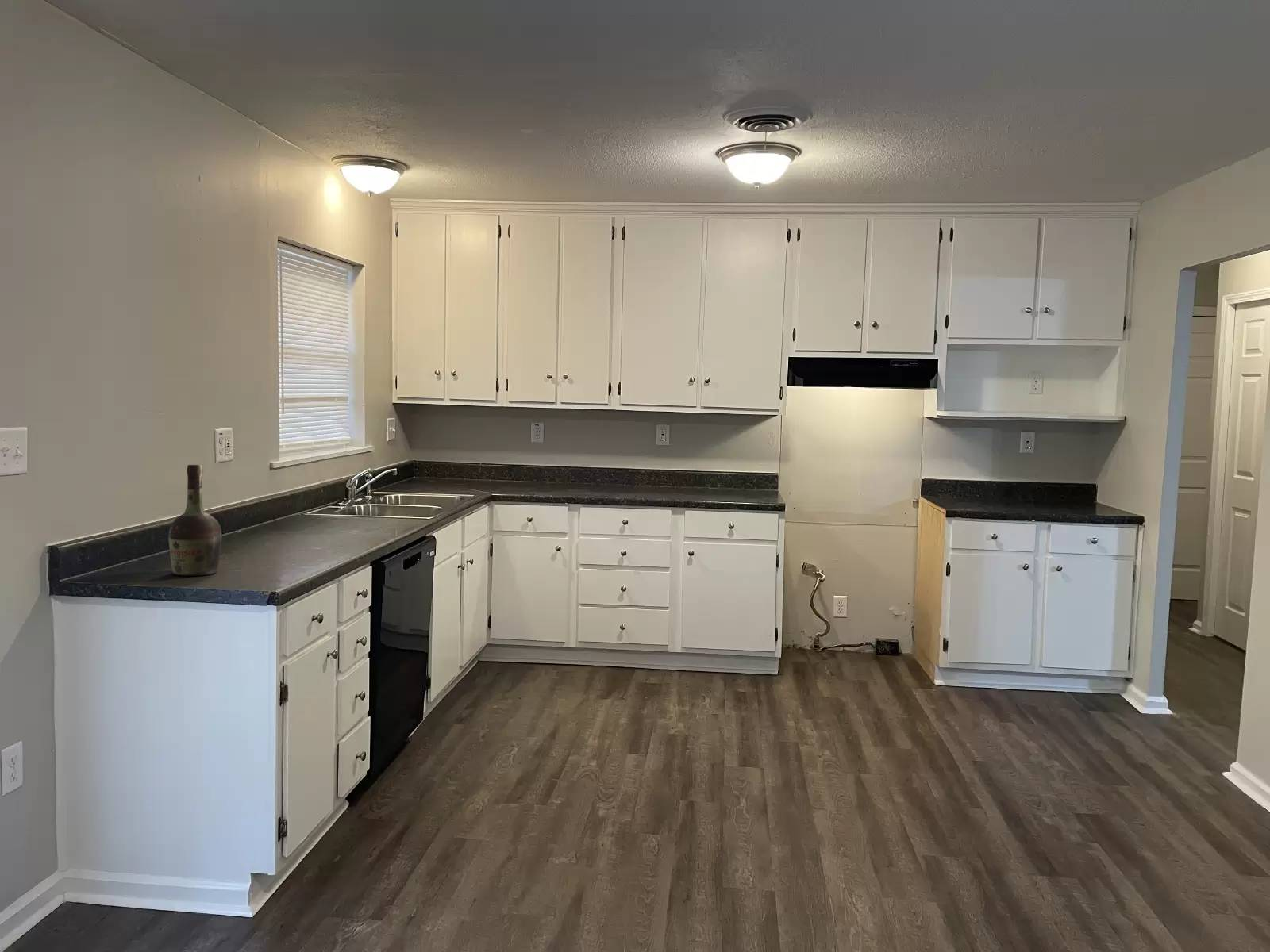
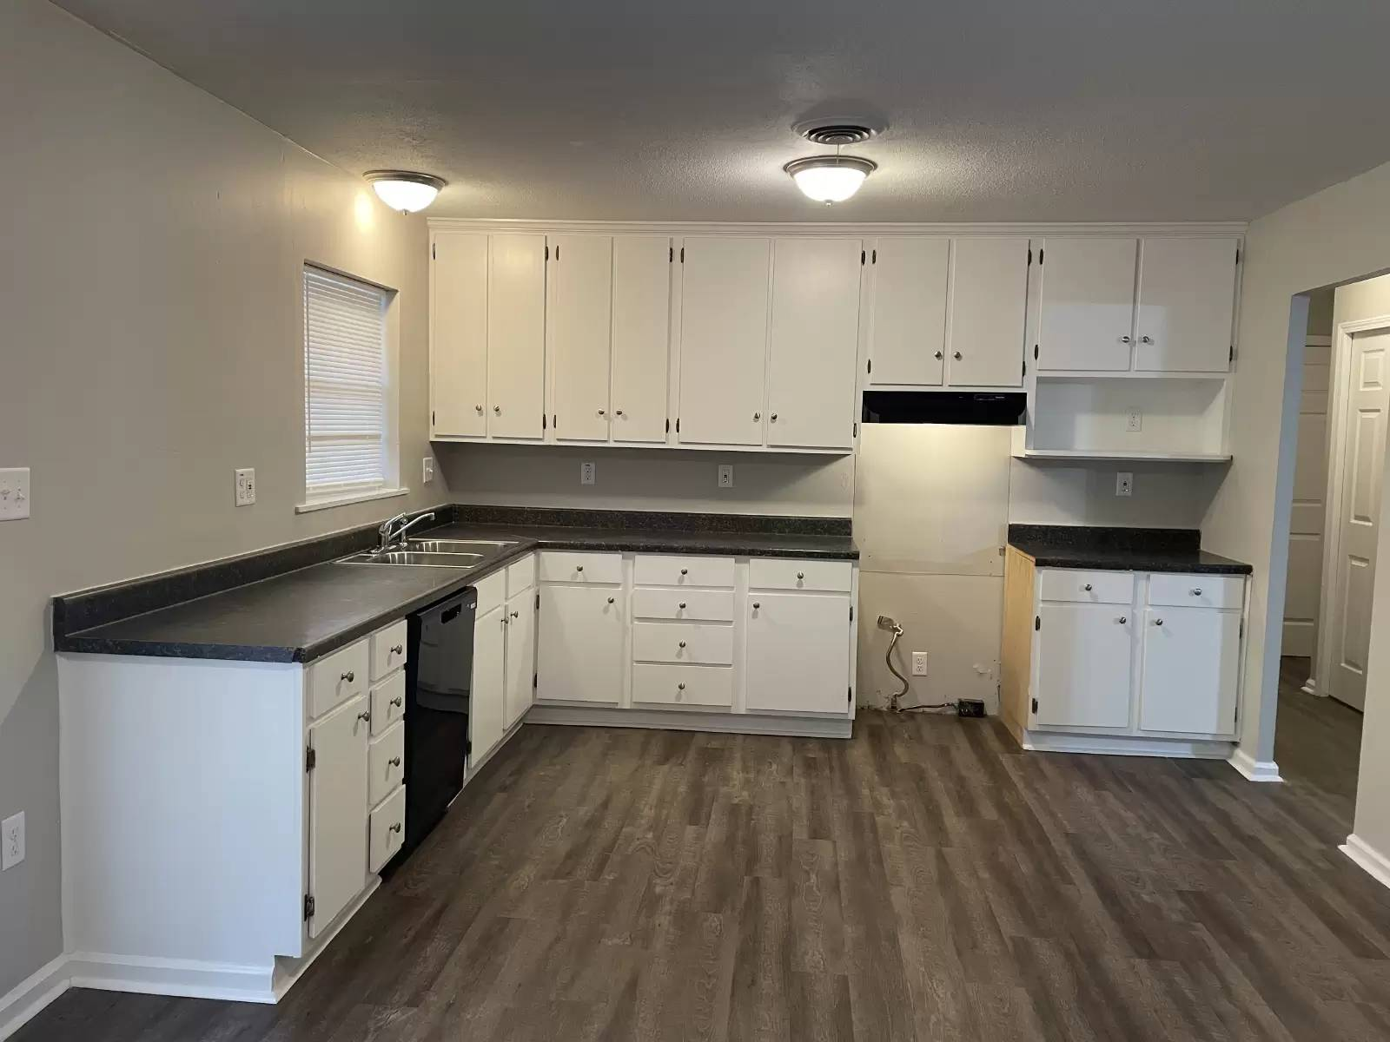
- cognac bottle (195, 518)
